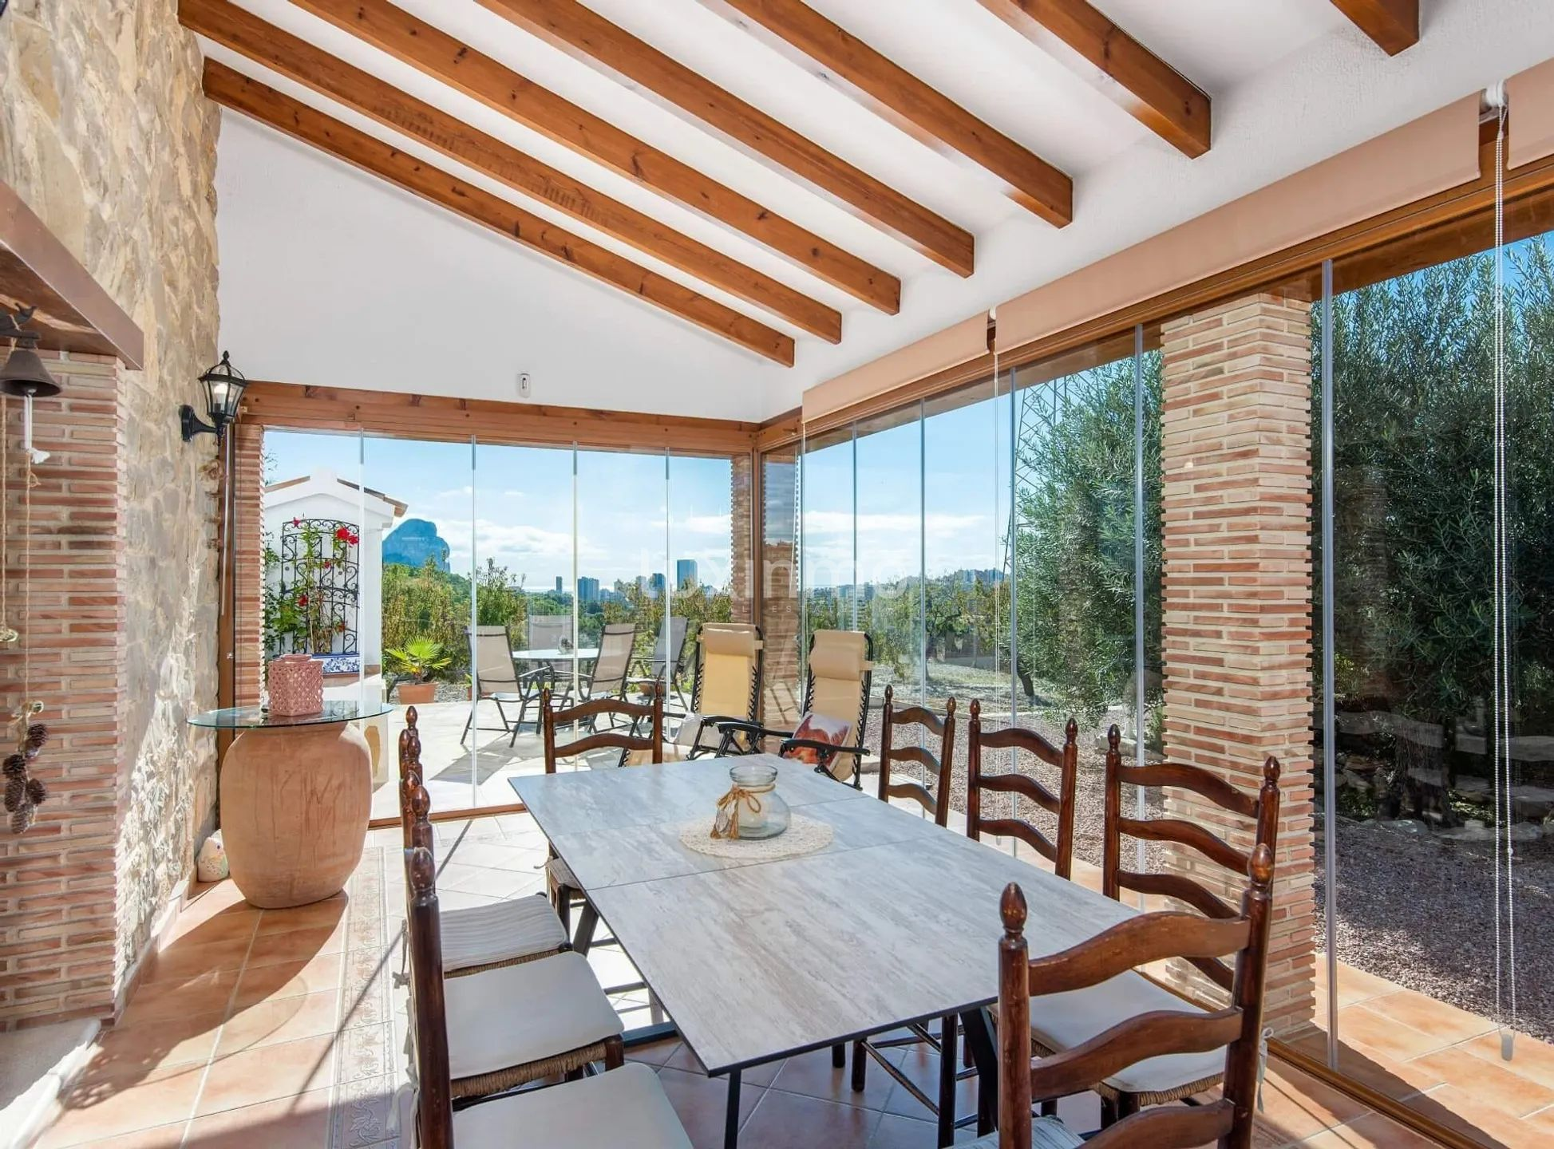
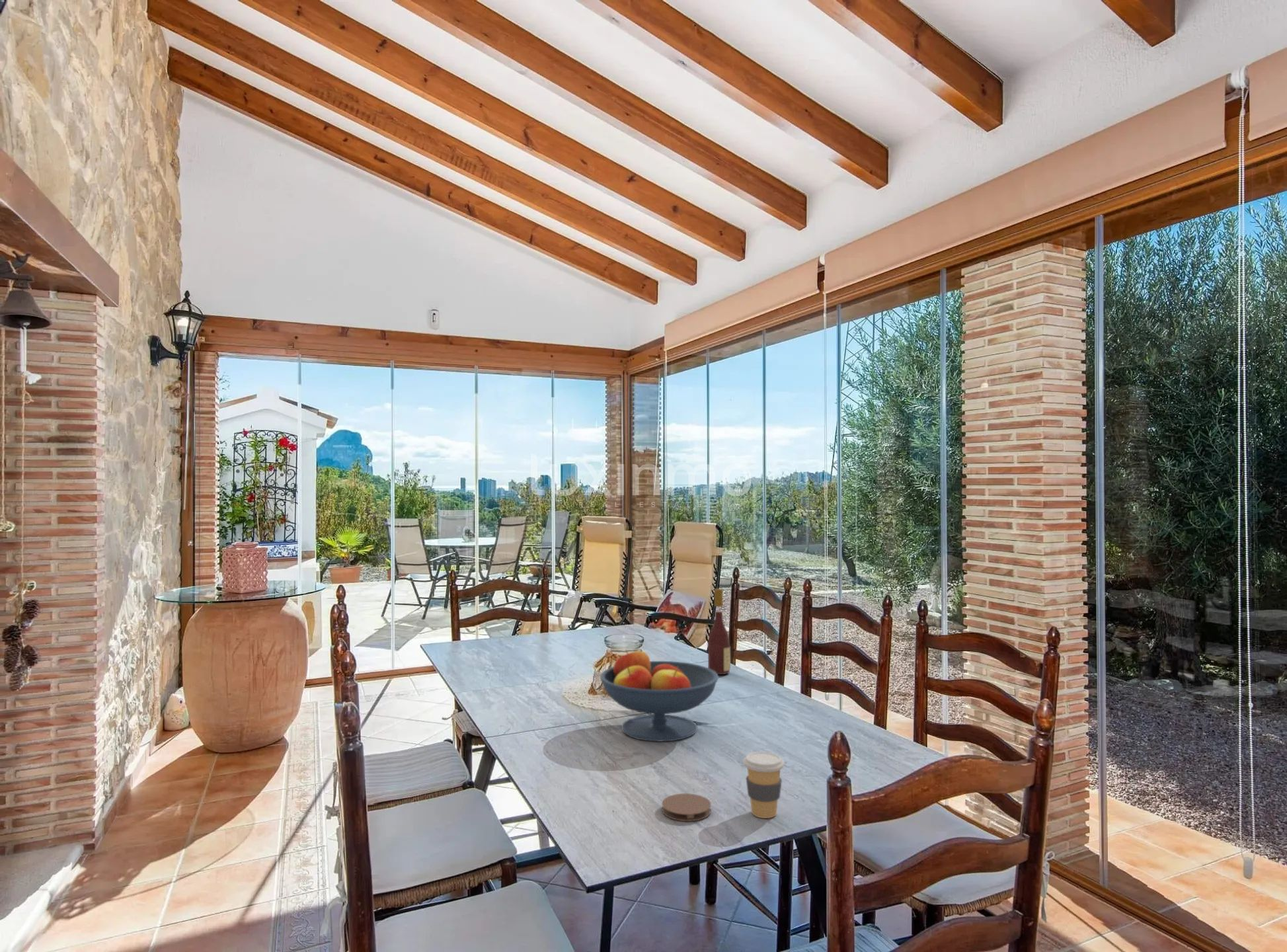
+ wine bottle (719, 631)
+ coaster (686, 807)
+ fruit bowl (659, 692)
+ coffee cup (763, 785)
